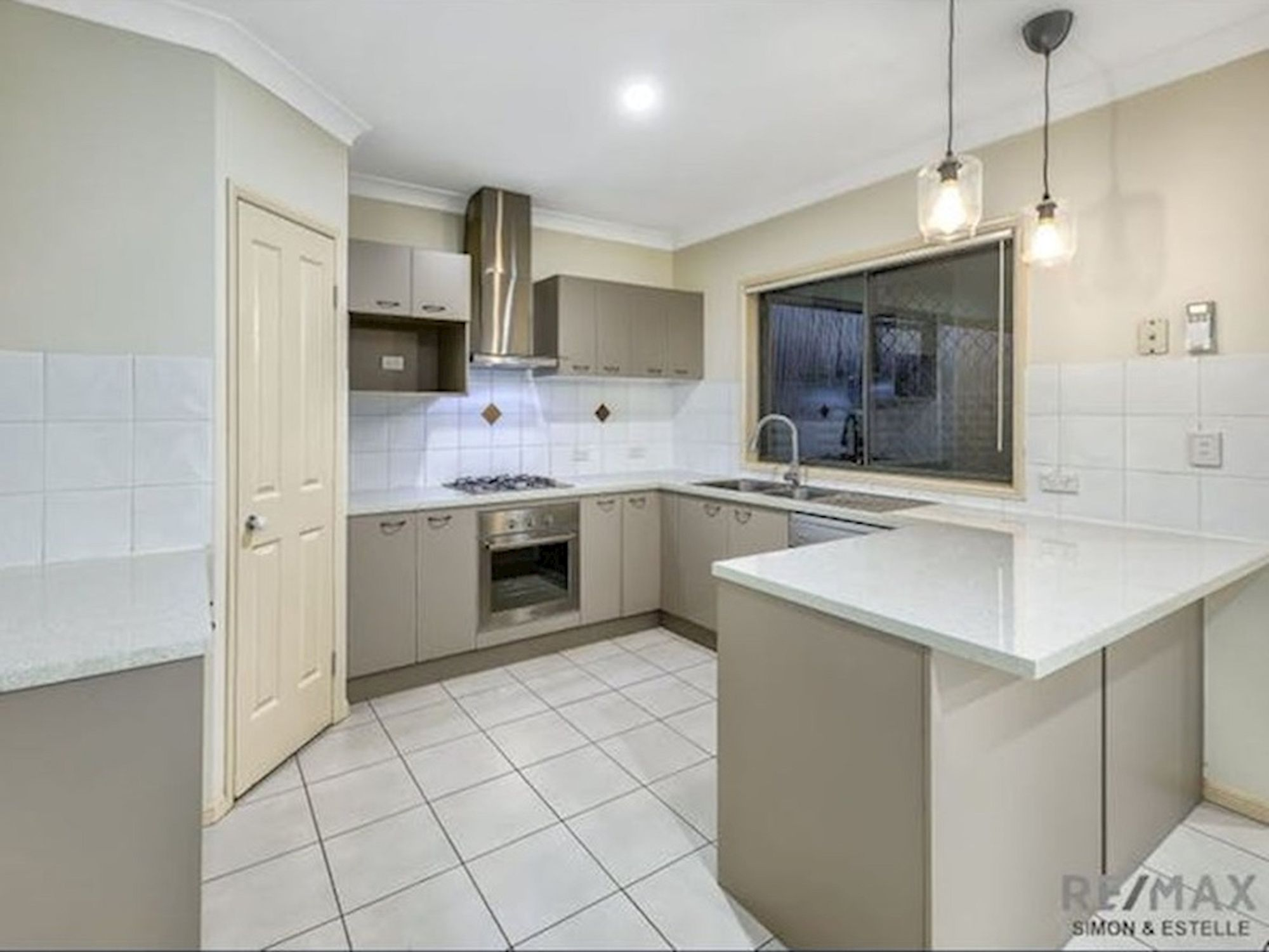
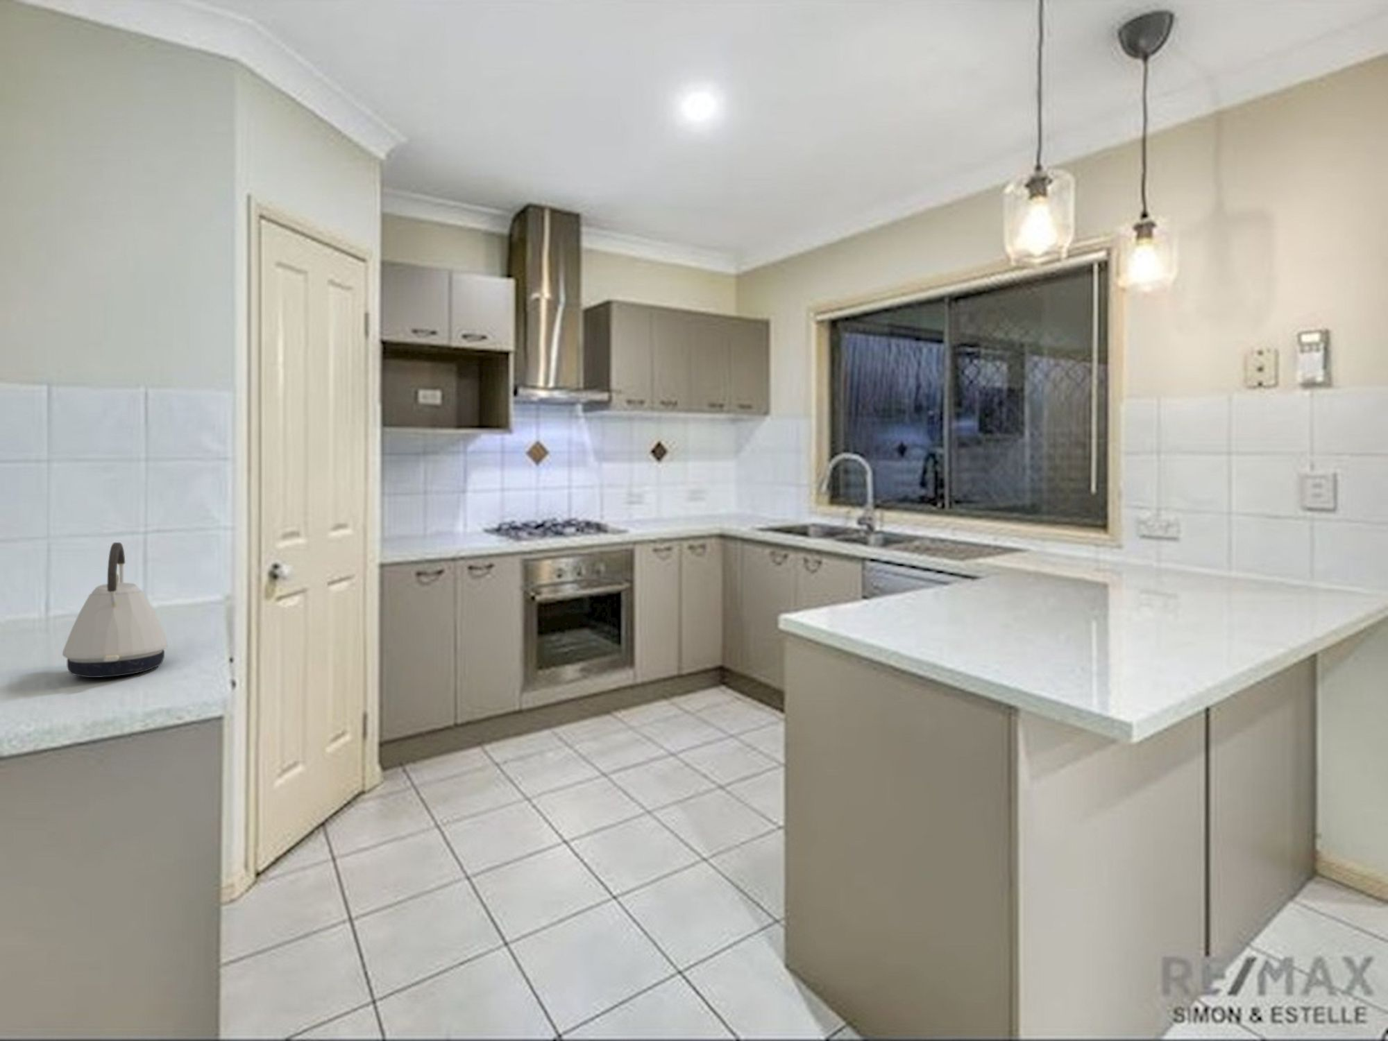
+ kettle (117, 606)
